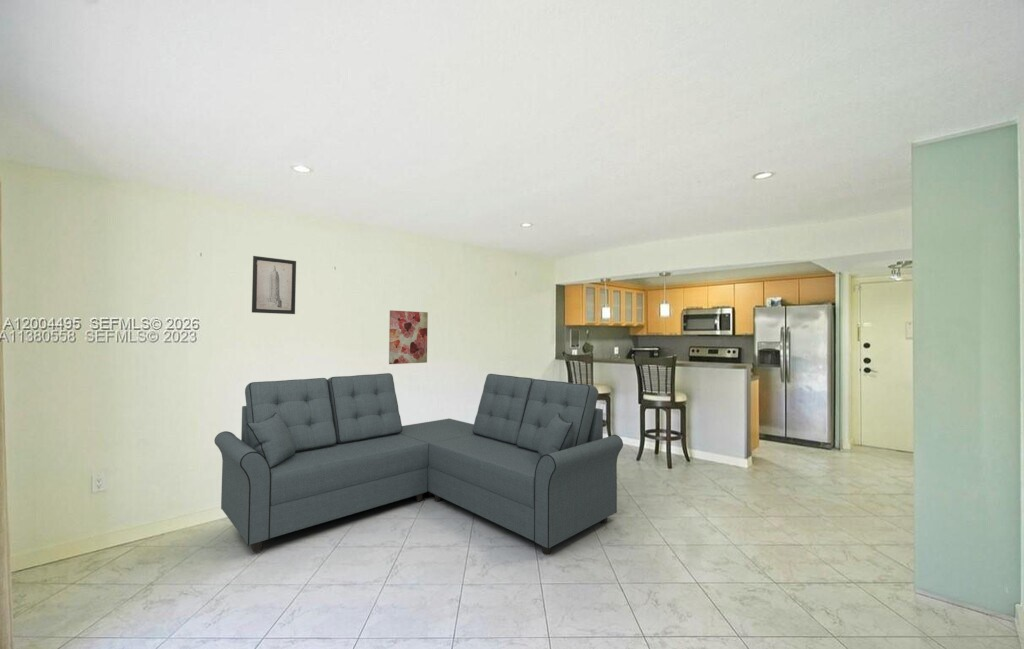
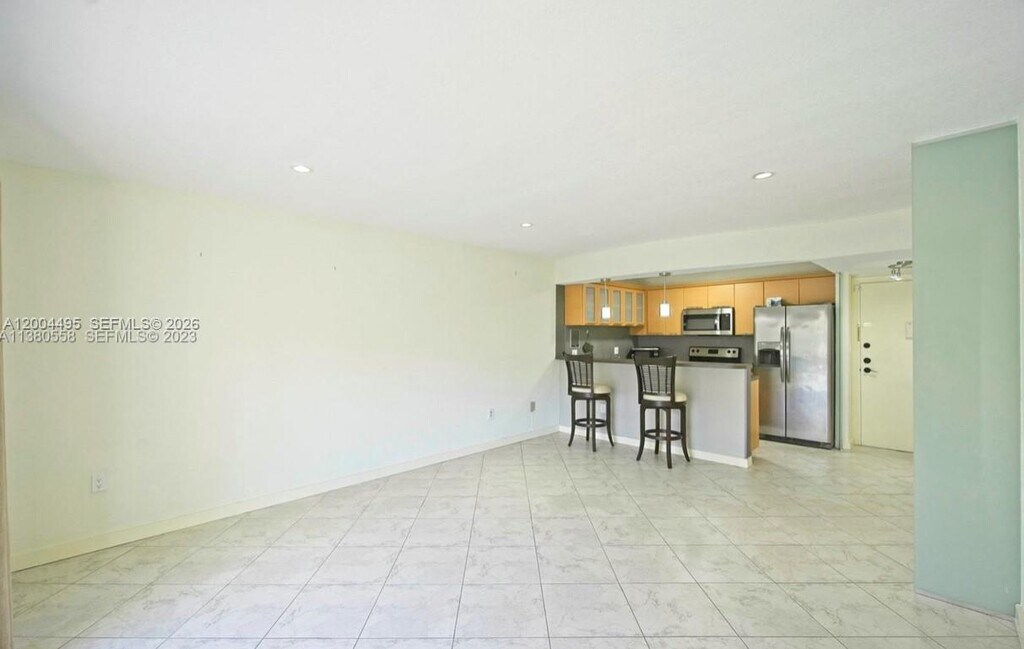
- wall art (274, 285)
- wall art (408, 337)
- sofa (417, 452)
